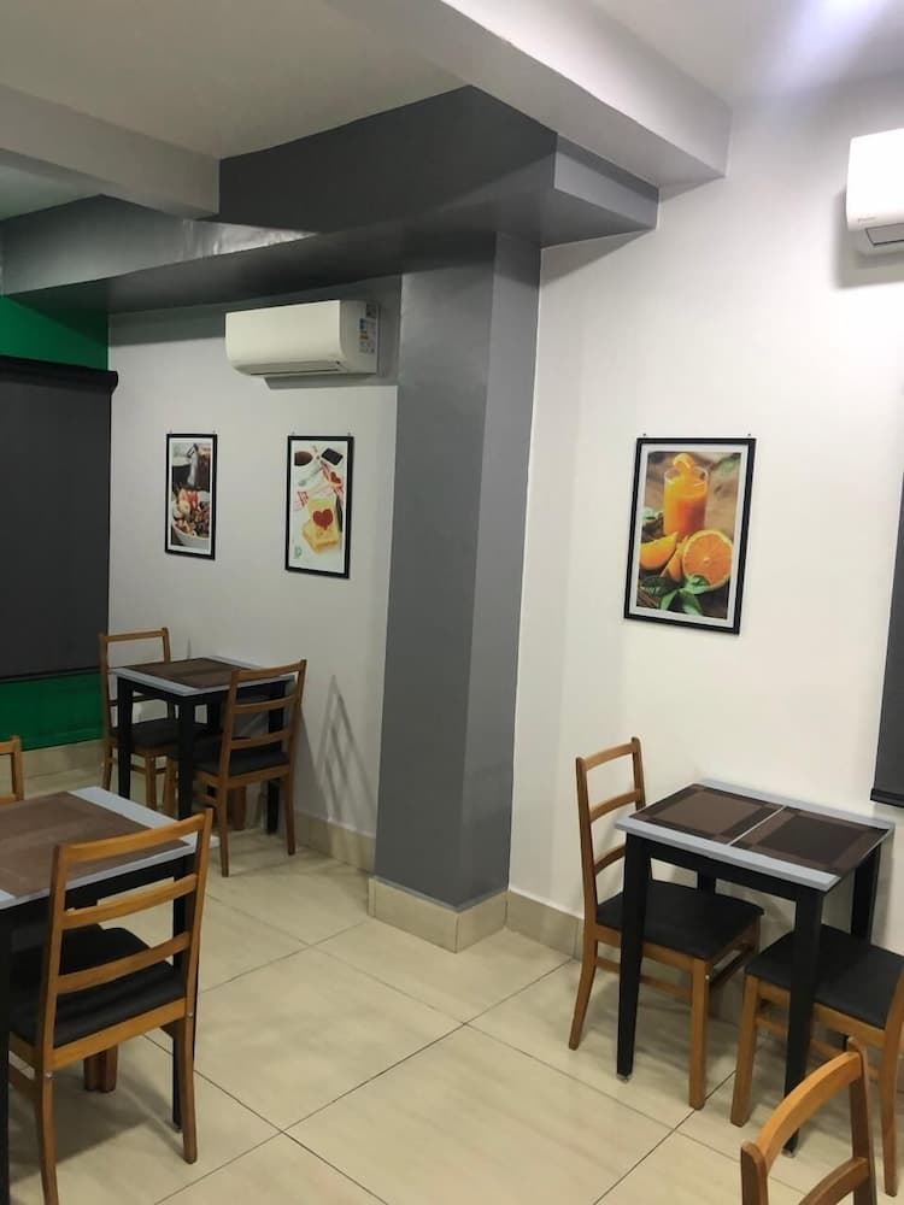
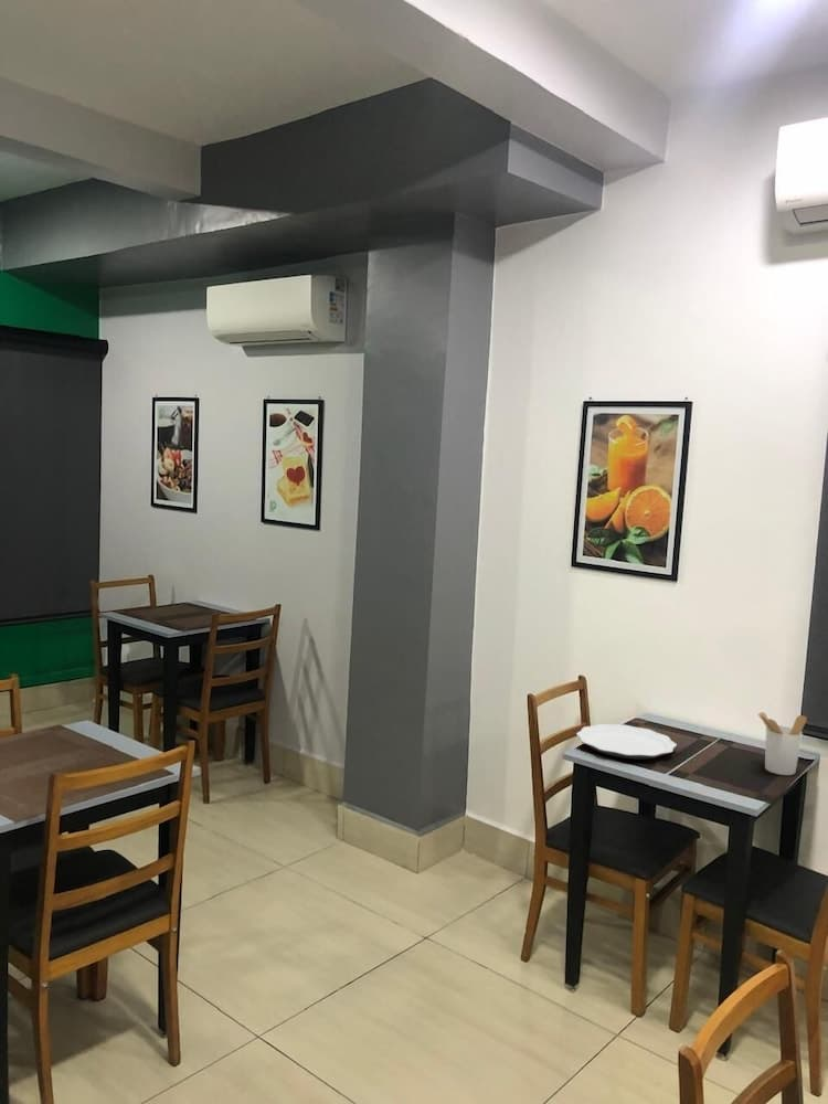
+ plate (625, 742)
+ utensil holder (777, 741)
